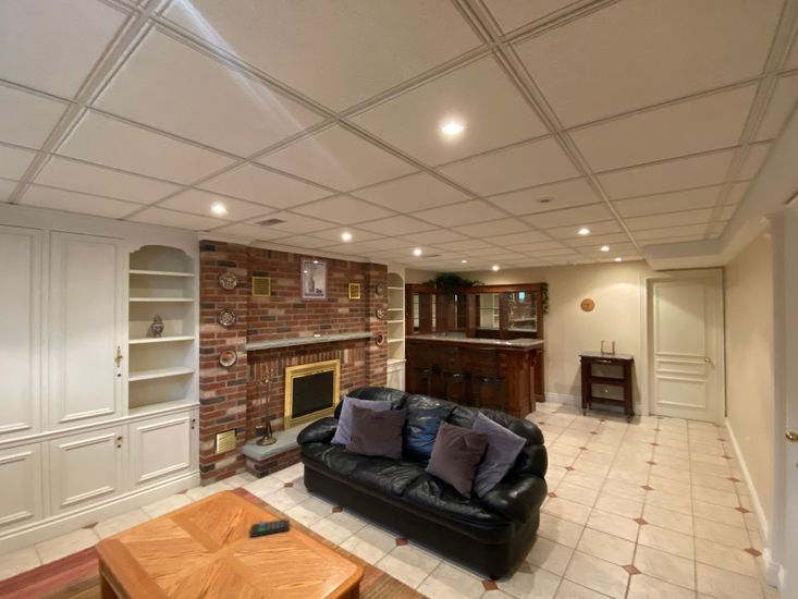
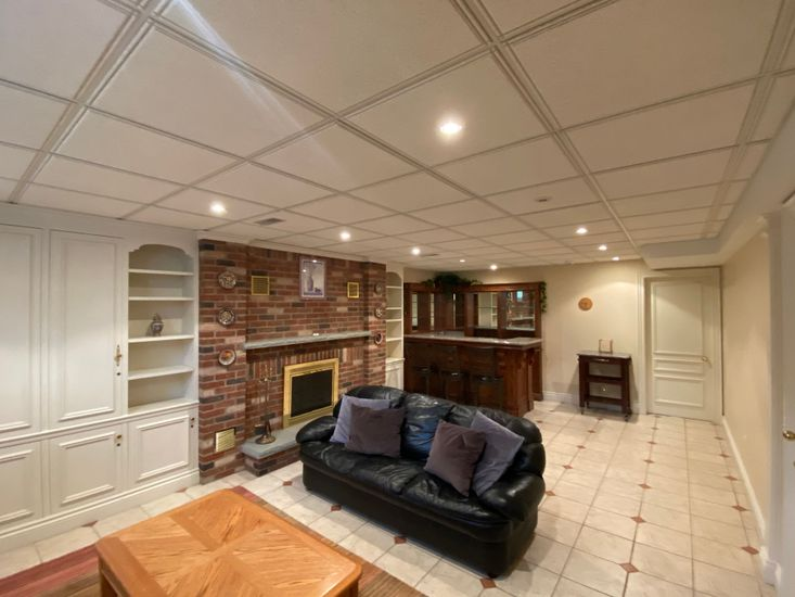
- remote control (270, 527)
